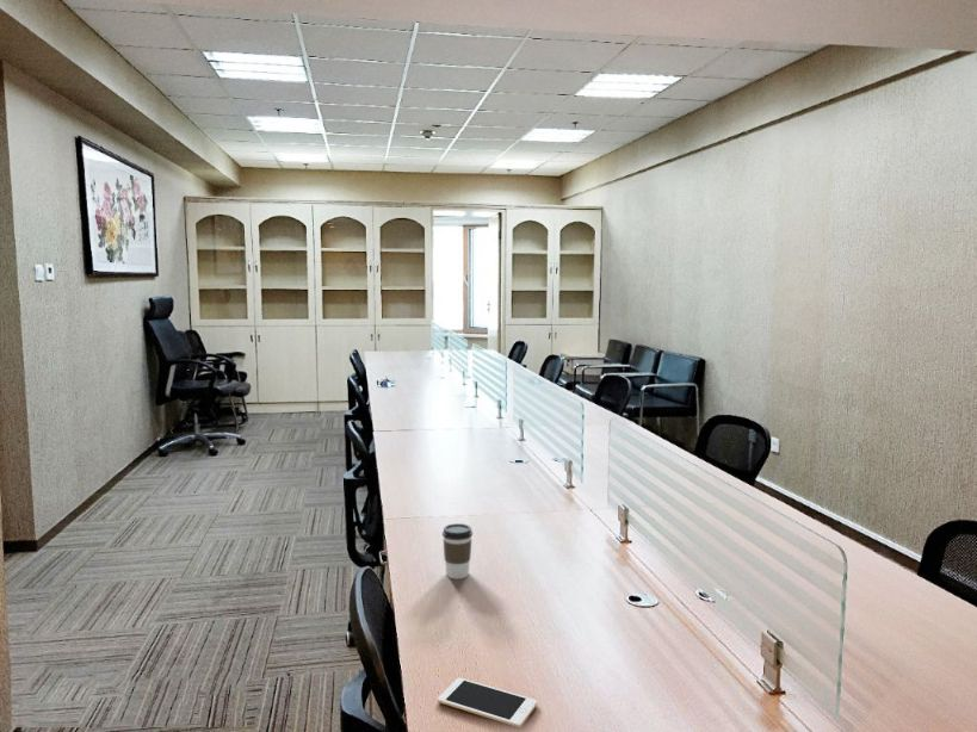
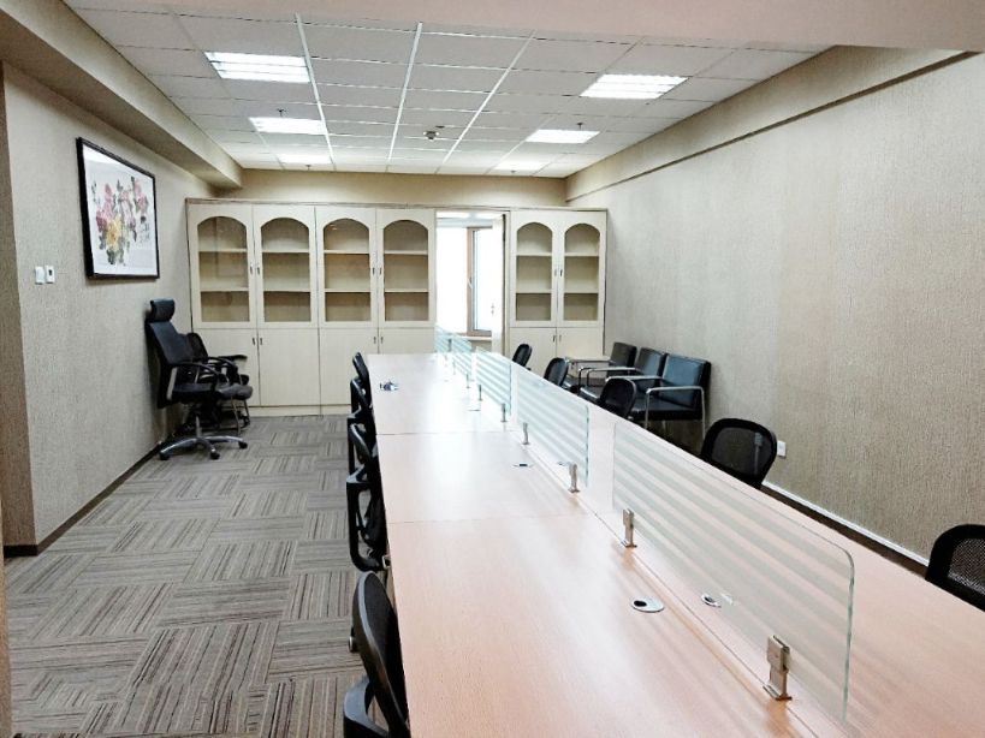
- cell phone (487, 701)
- coffee cup (457, 551)
